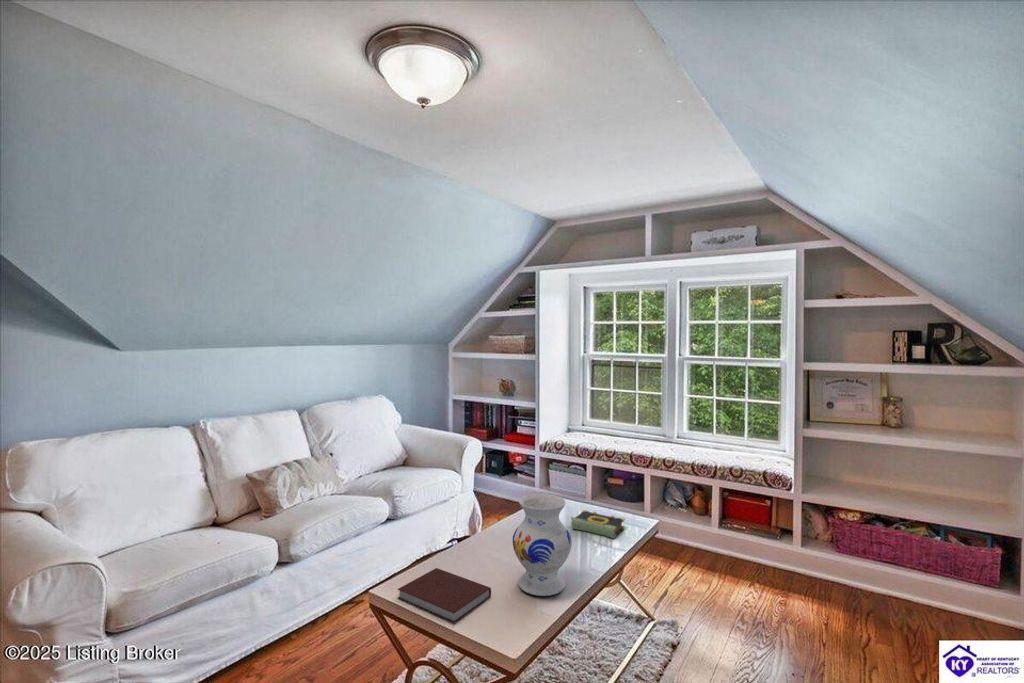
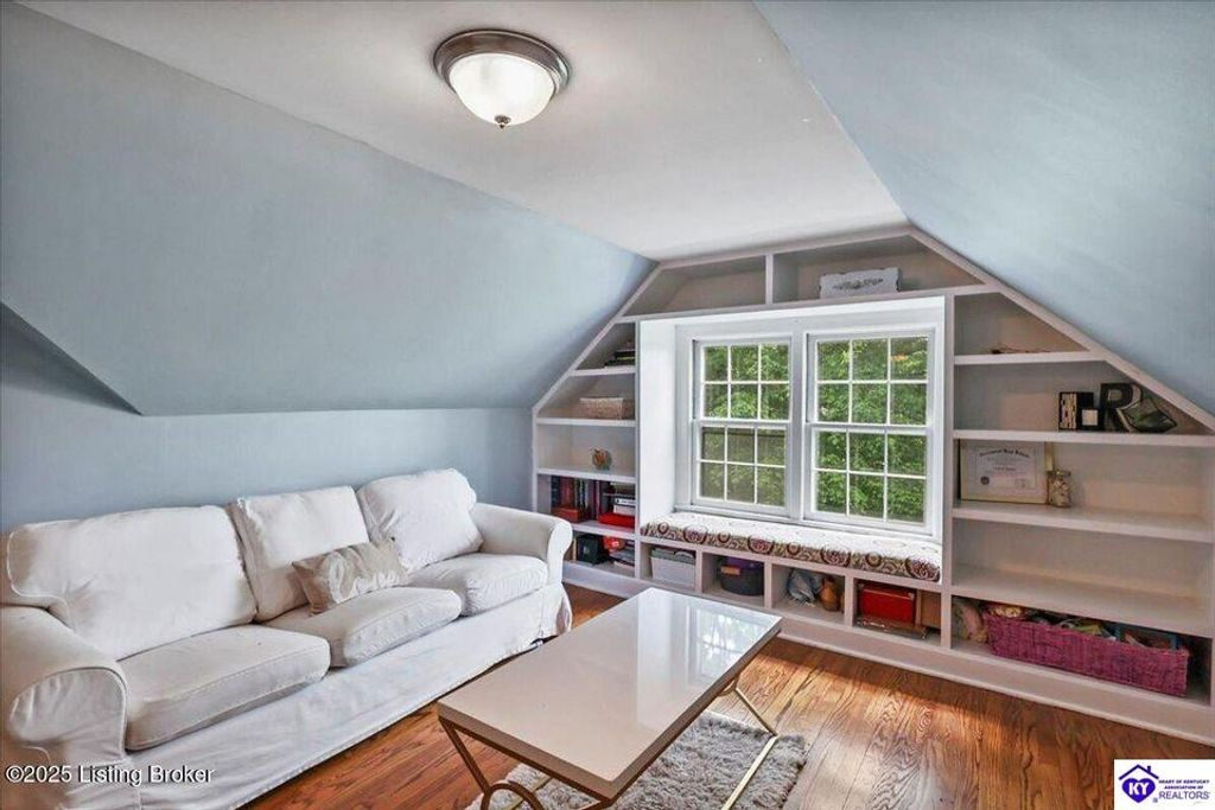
- vase (541, 543)
- book (594, 522)
- notebook (444, 592)
